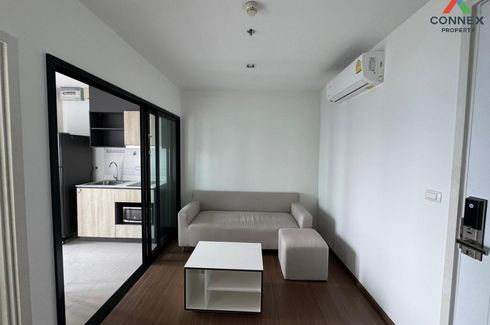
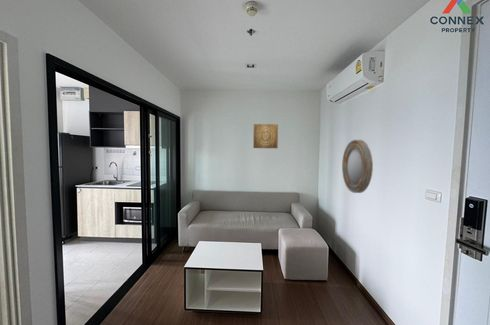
+ wall art (265, 136)
+ home mirror (355, 166)
